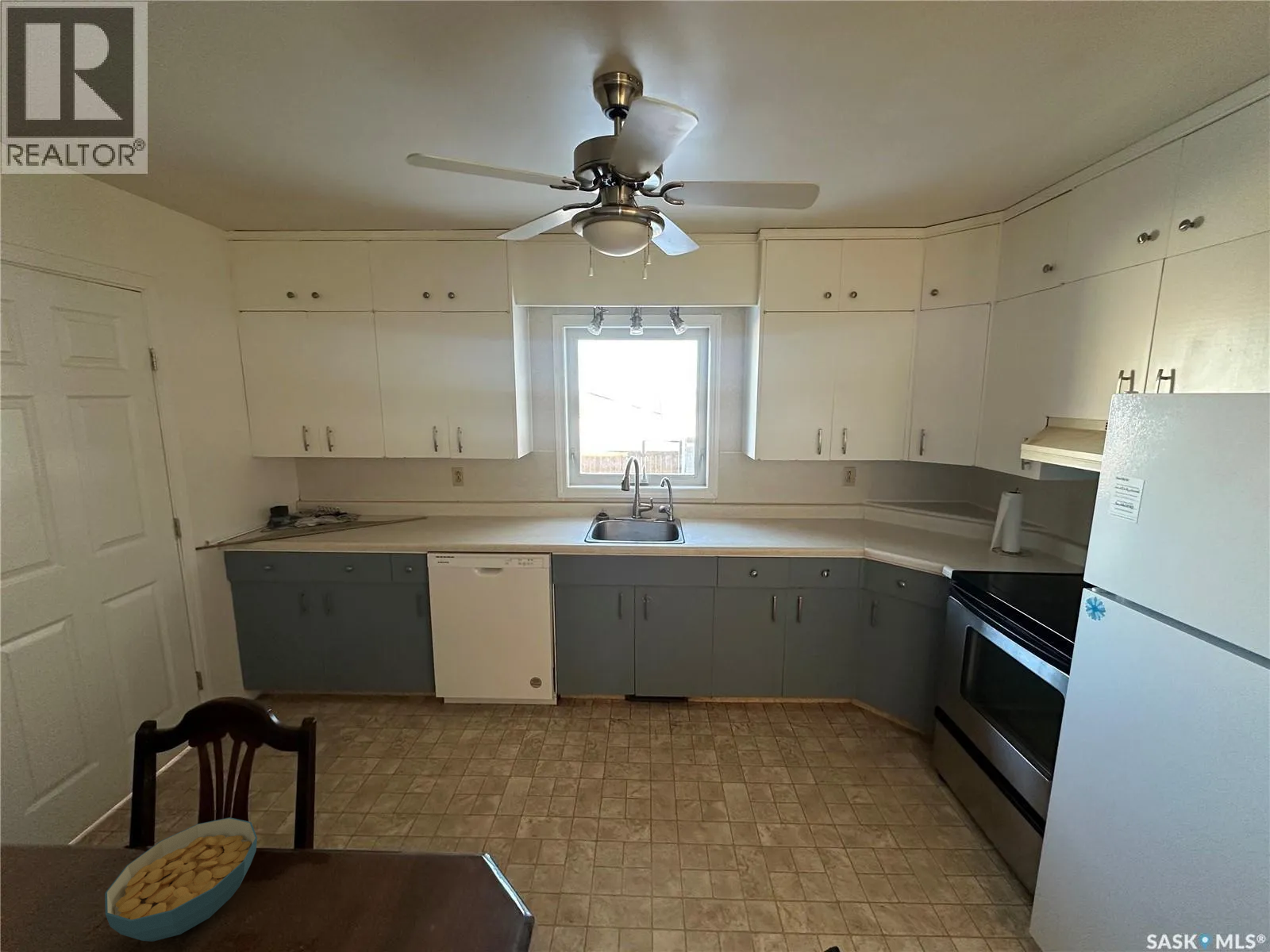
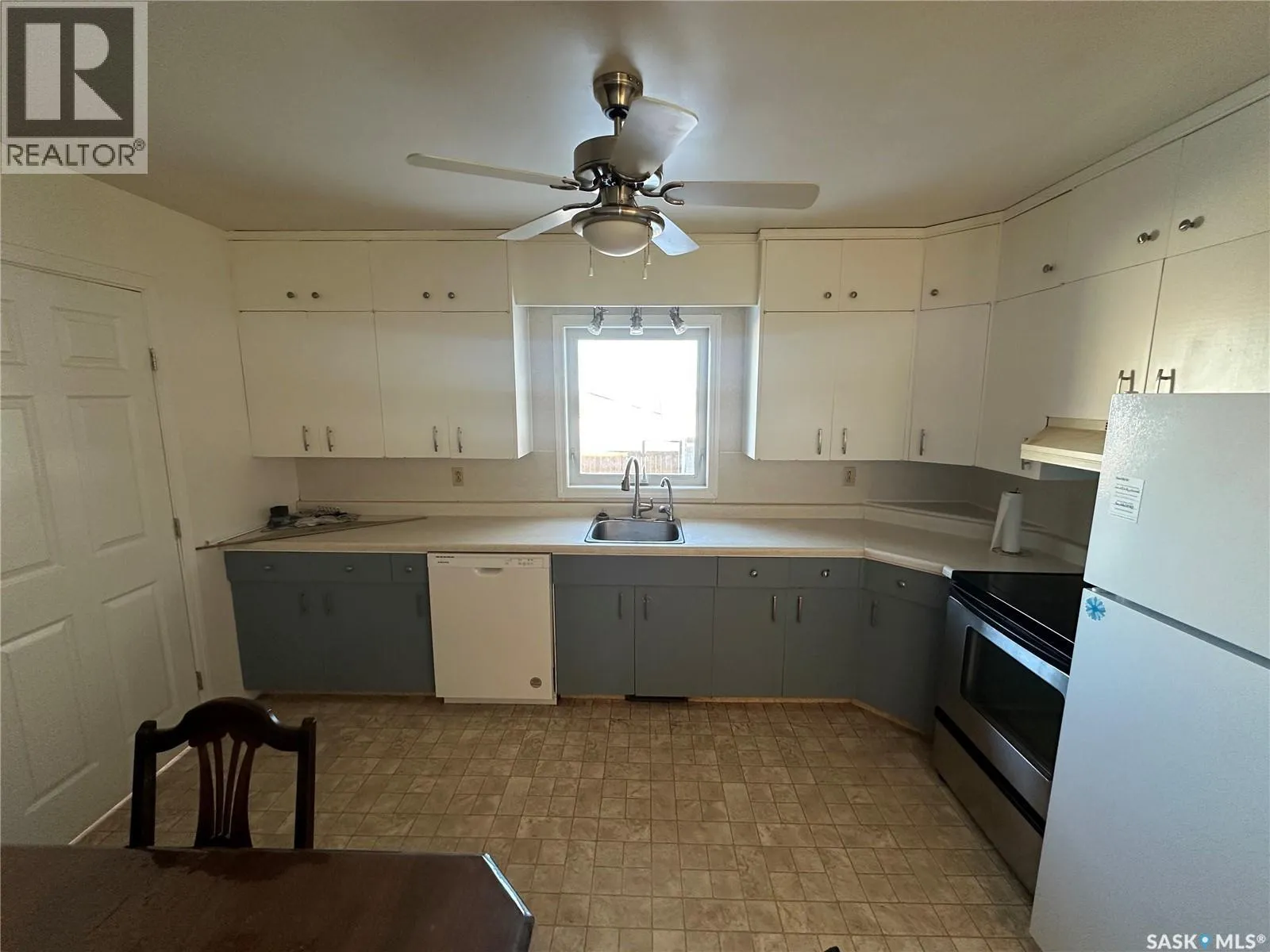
- cereal bowl (188, 888)
